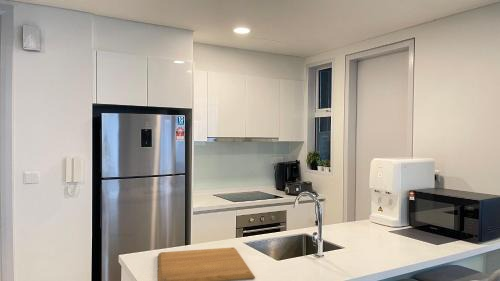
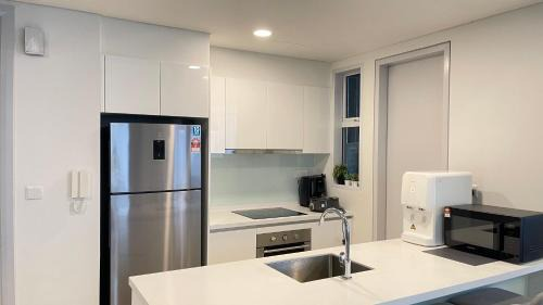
- chopping board (202, 263)
